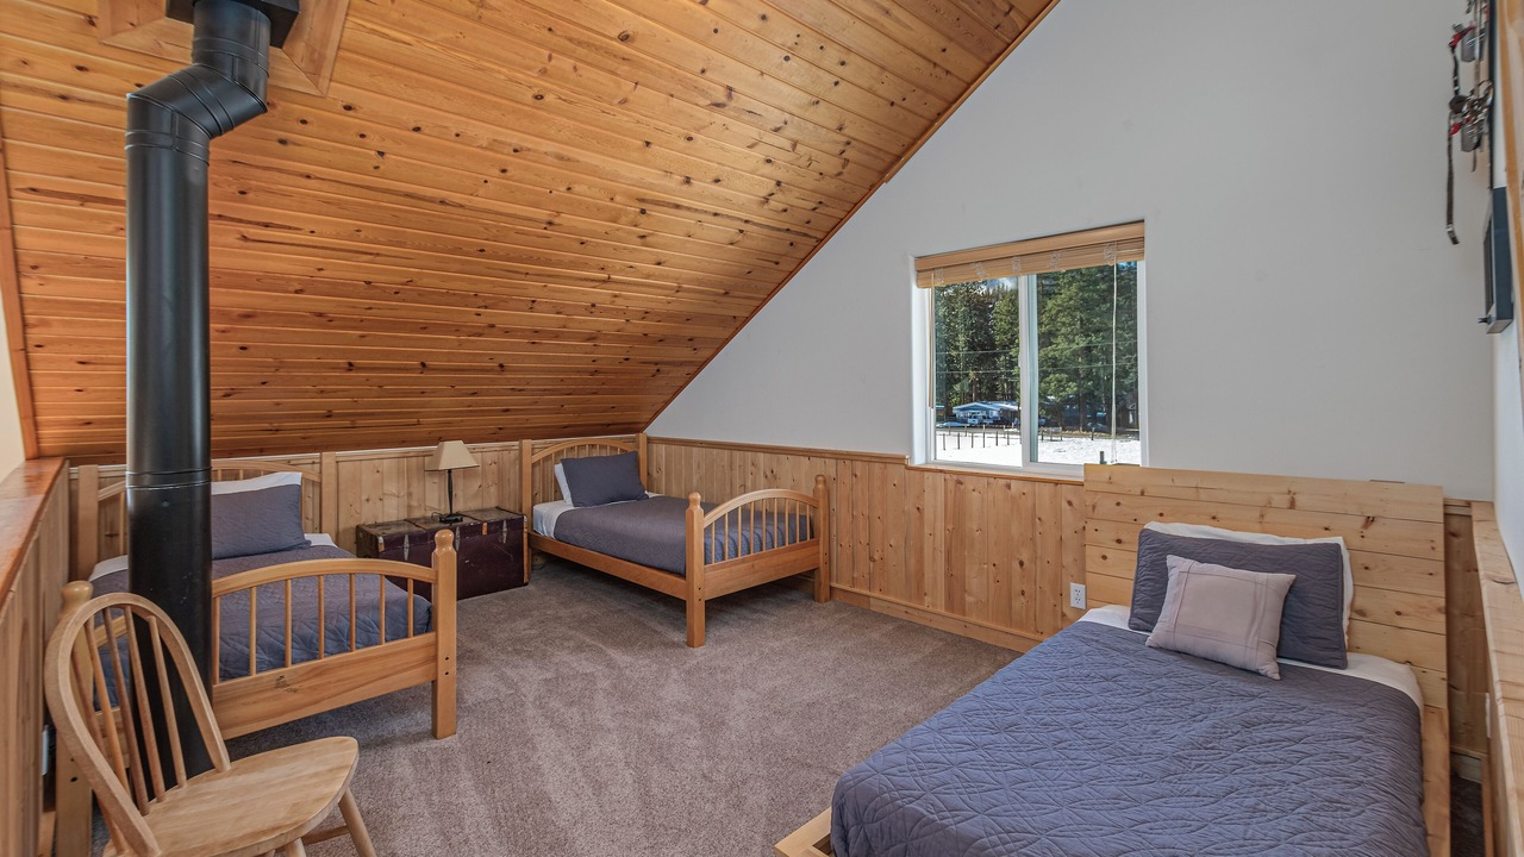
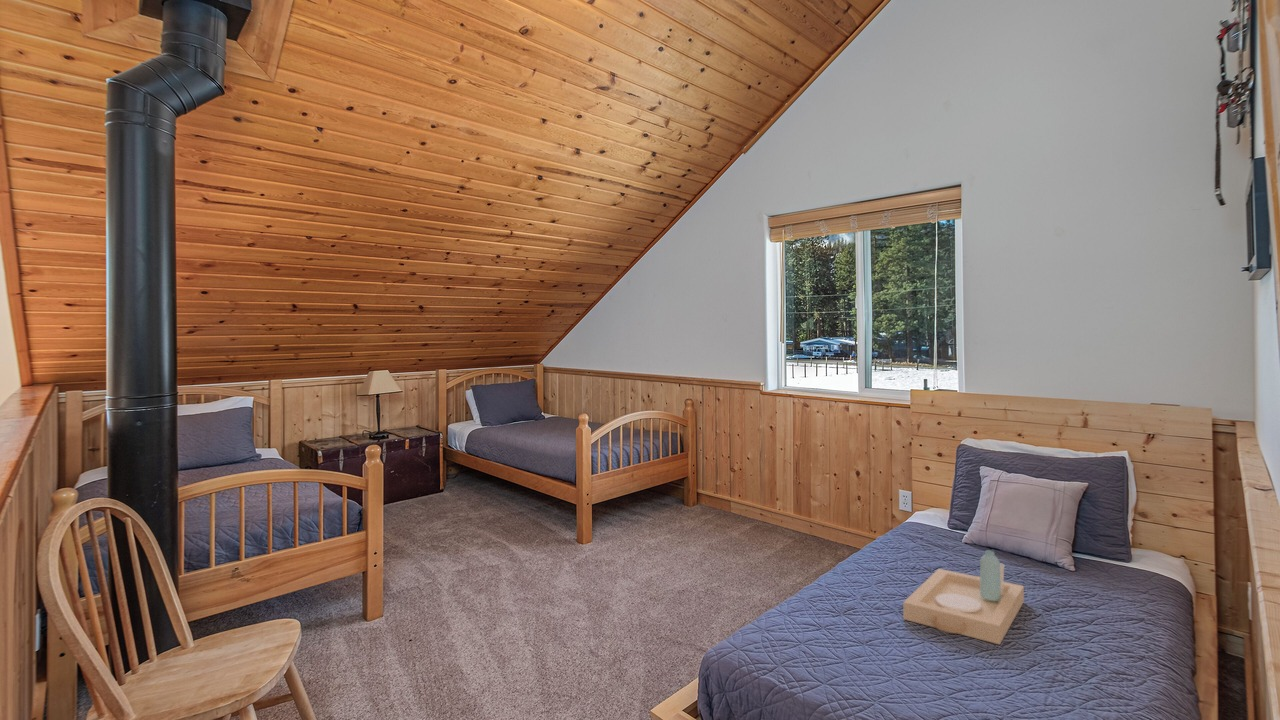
+ serving tray (965, 580)
